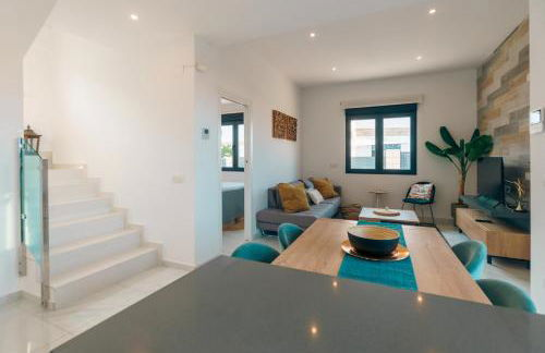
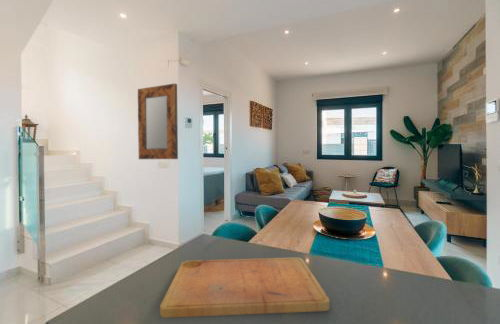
+ cutting board (244, 281)
+ home mirror (157, 123)
